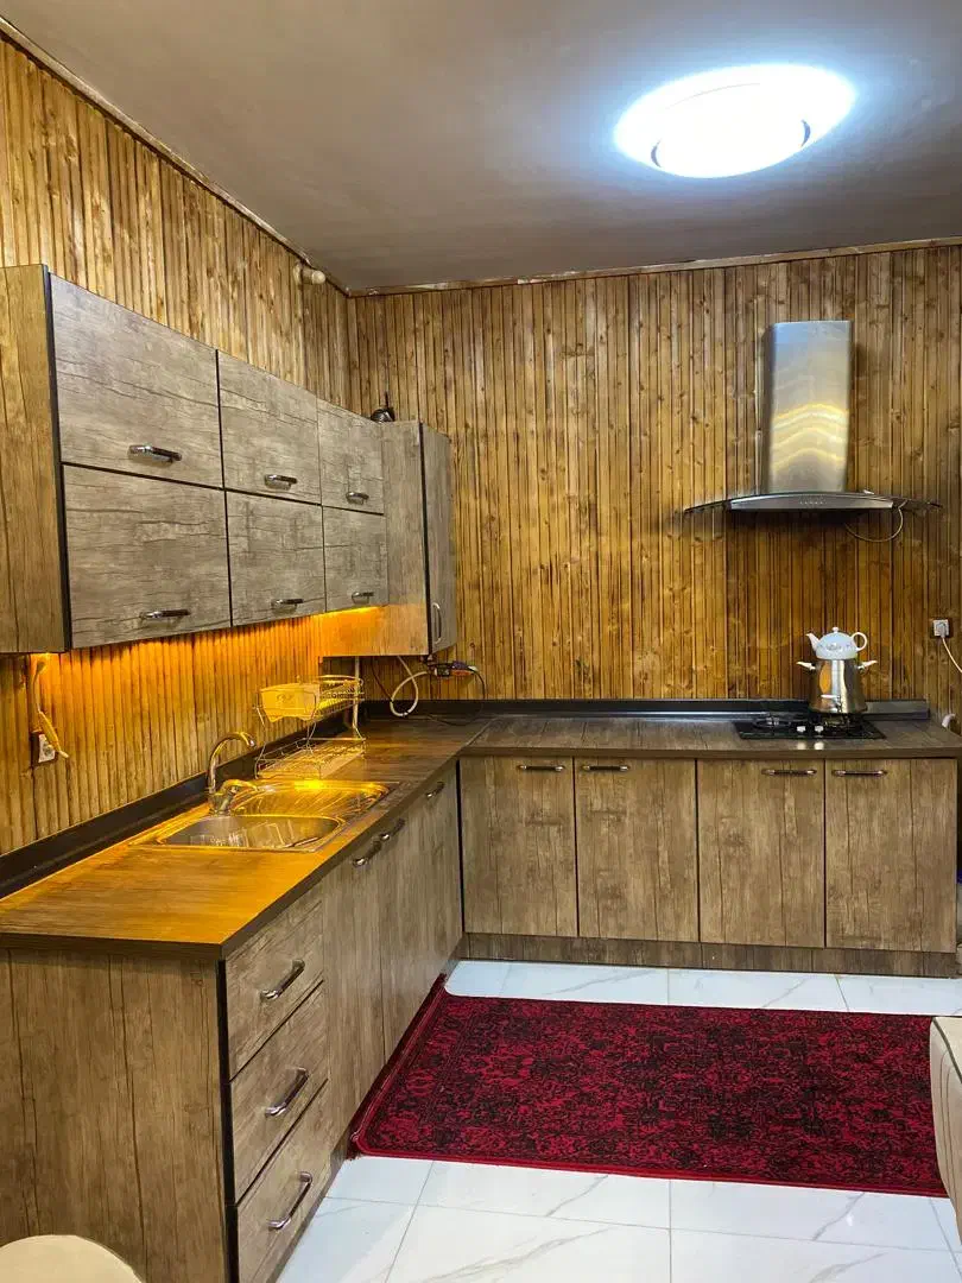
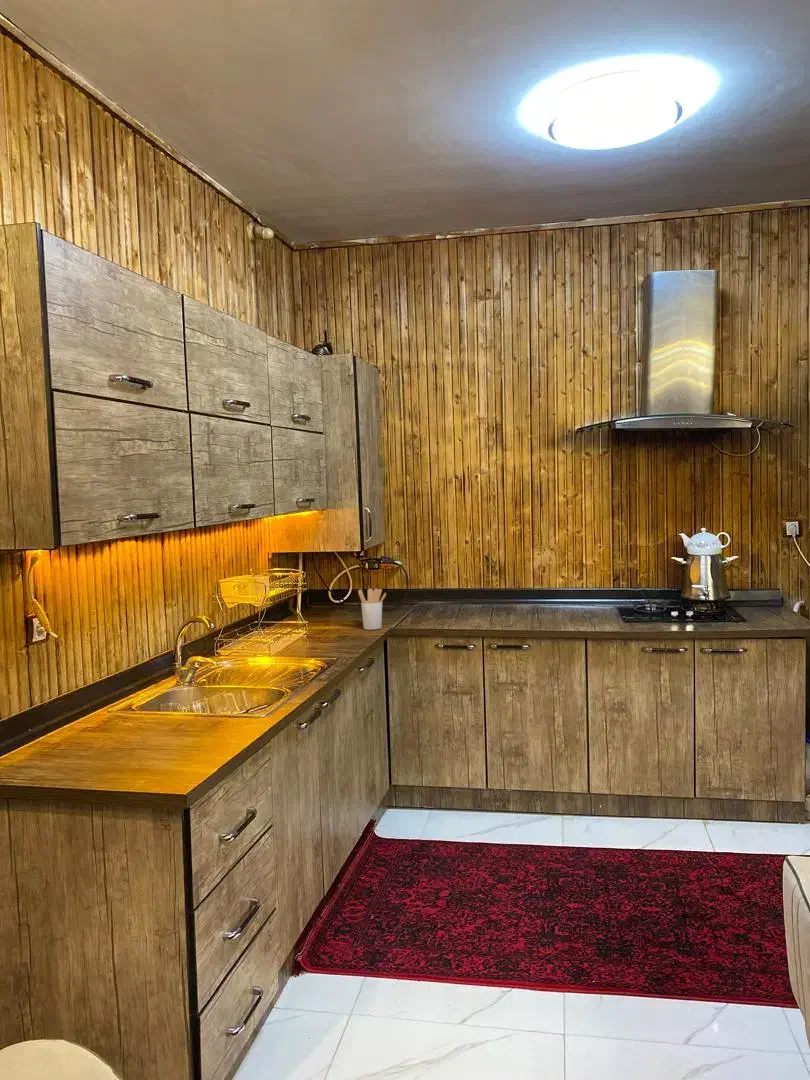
+ utensil holder (372, 607)
